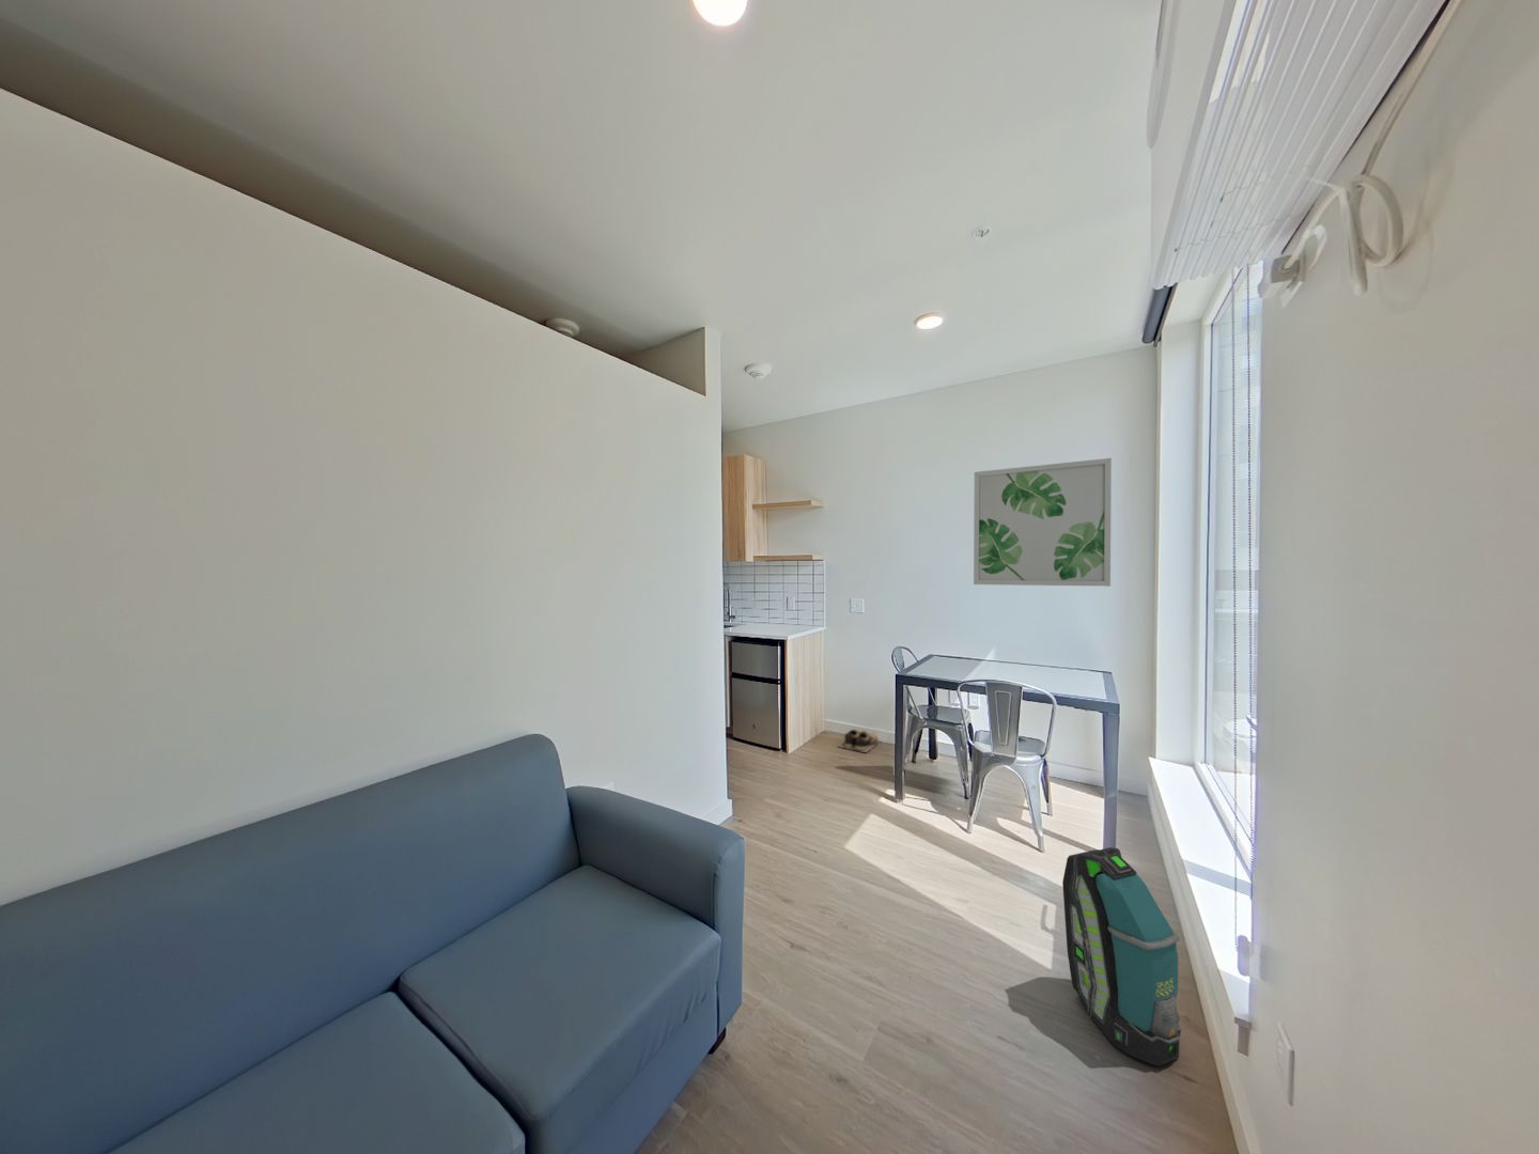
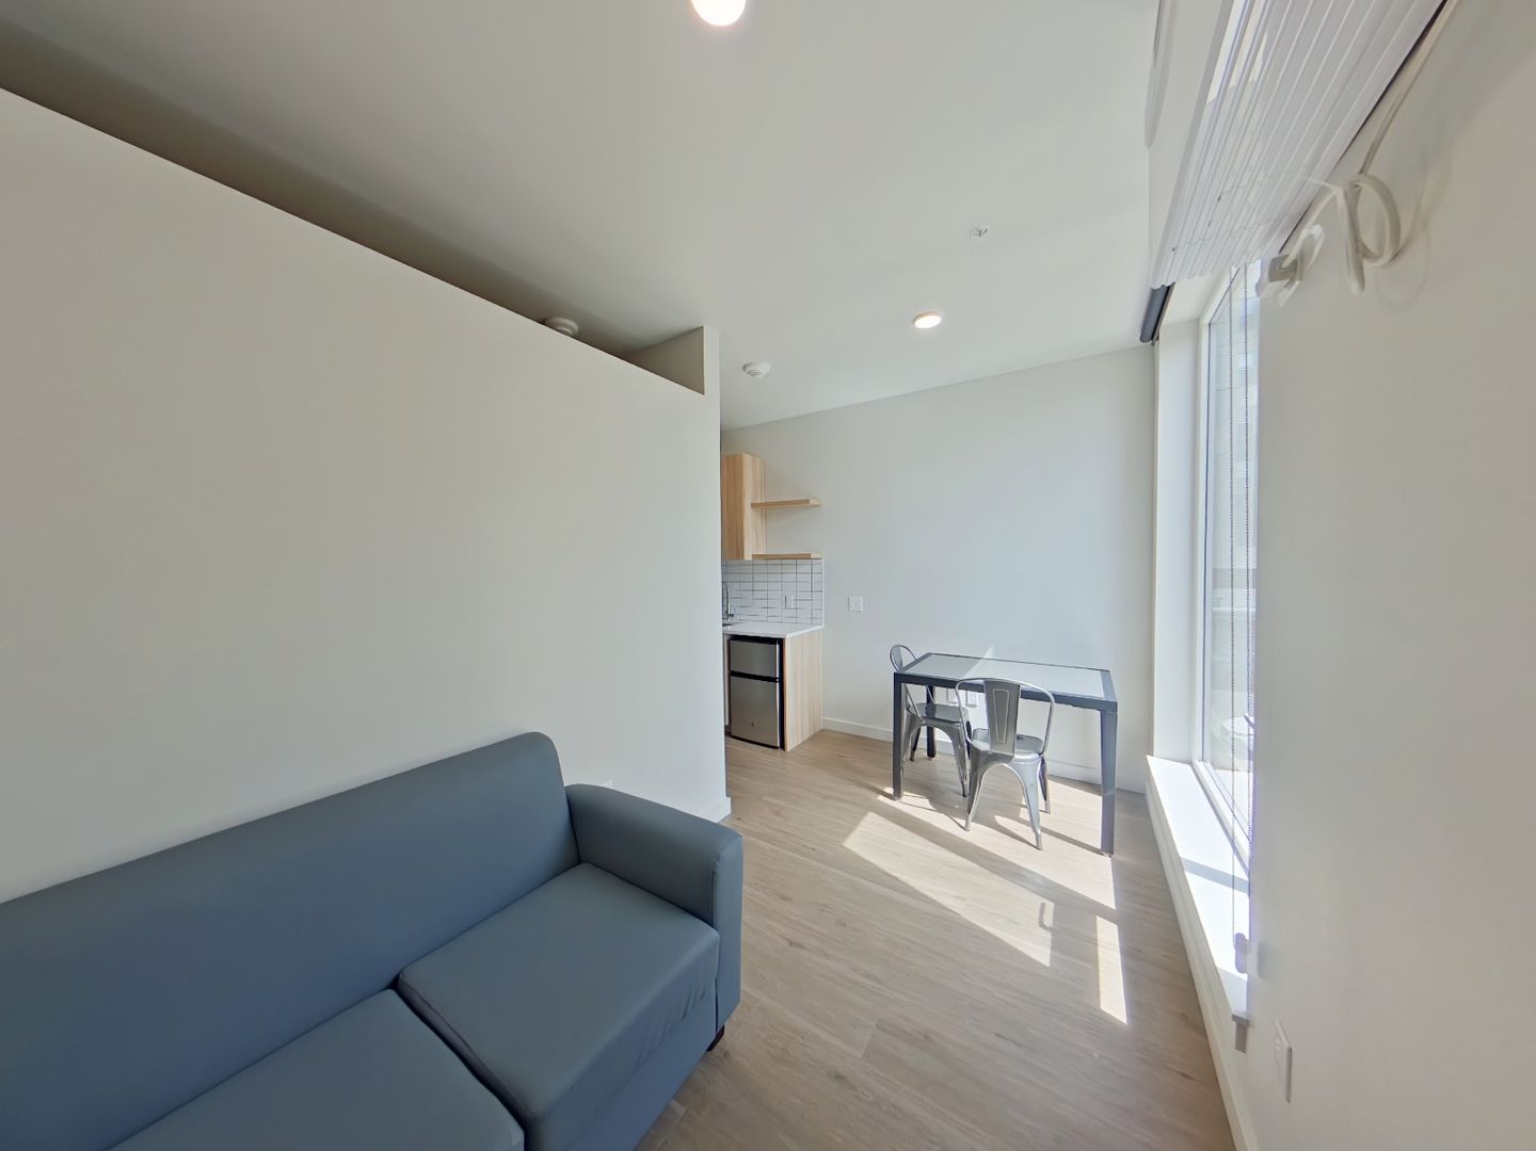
- shoes (859, 736)
- wall art (1037, 525)
- backpack (1116, 936)
